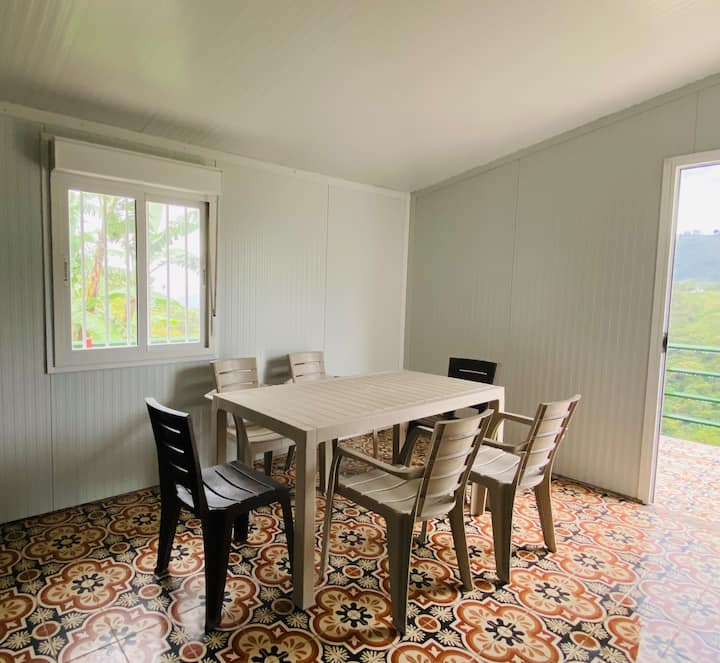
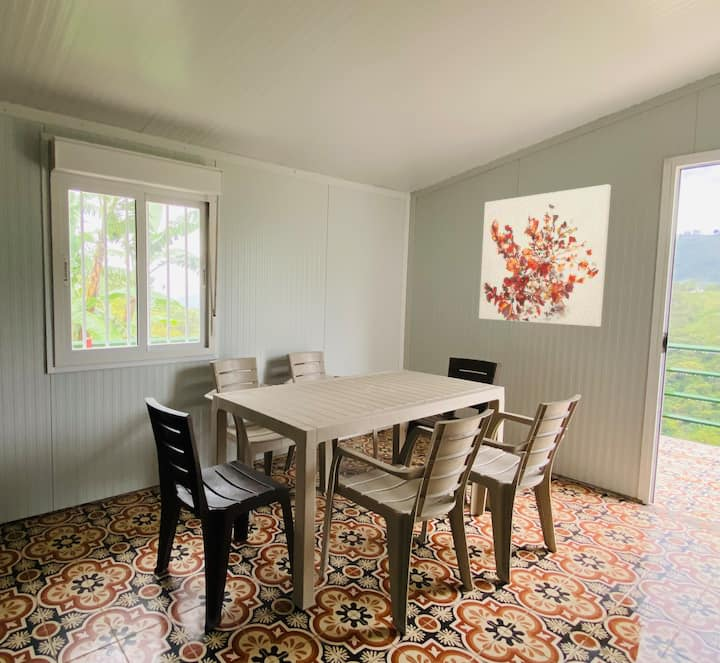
+ wall art (537, 258)
